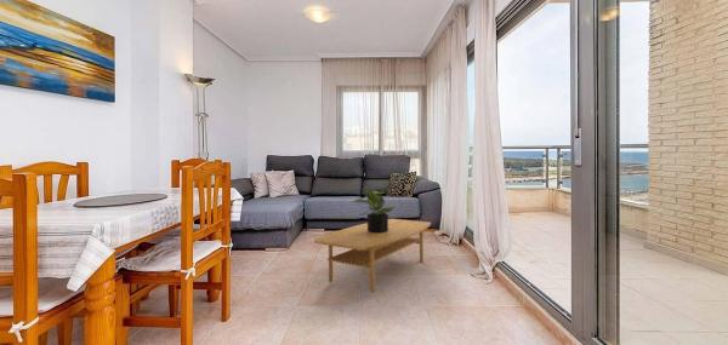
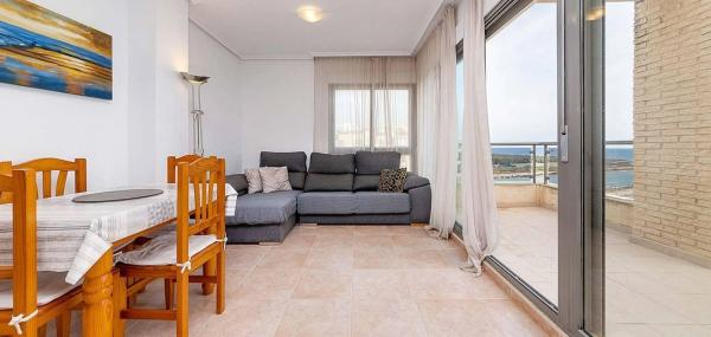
- coffee table (380, 251)
- potted plant (377, 207)
